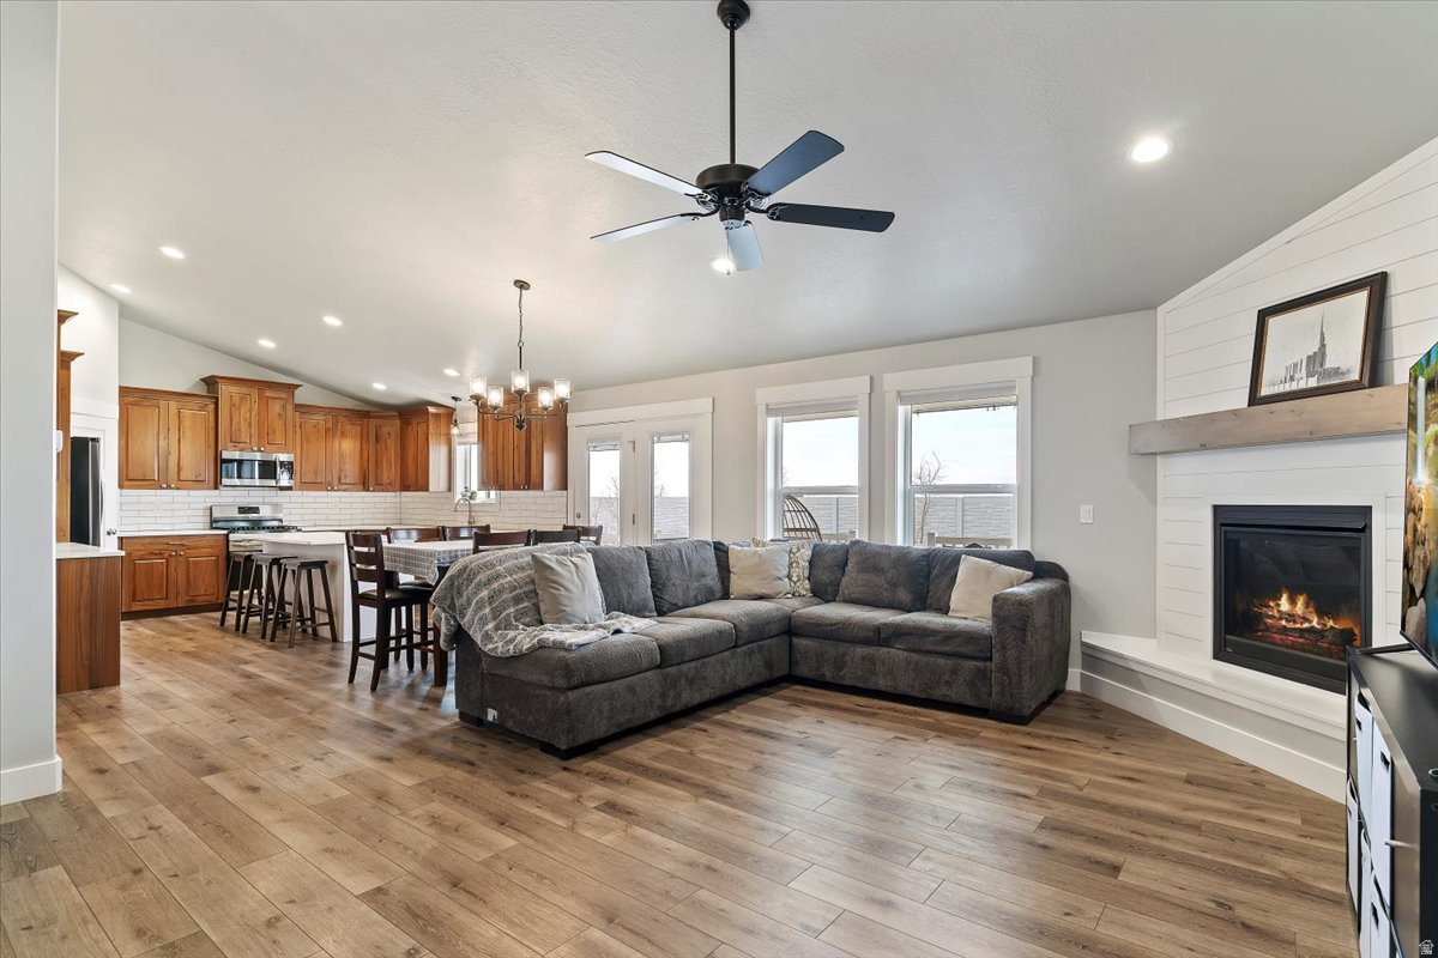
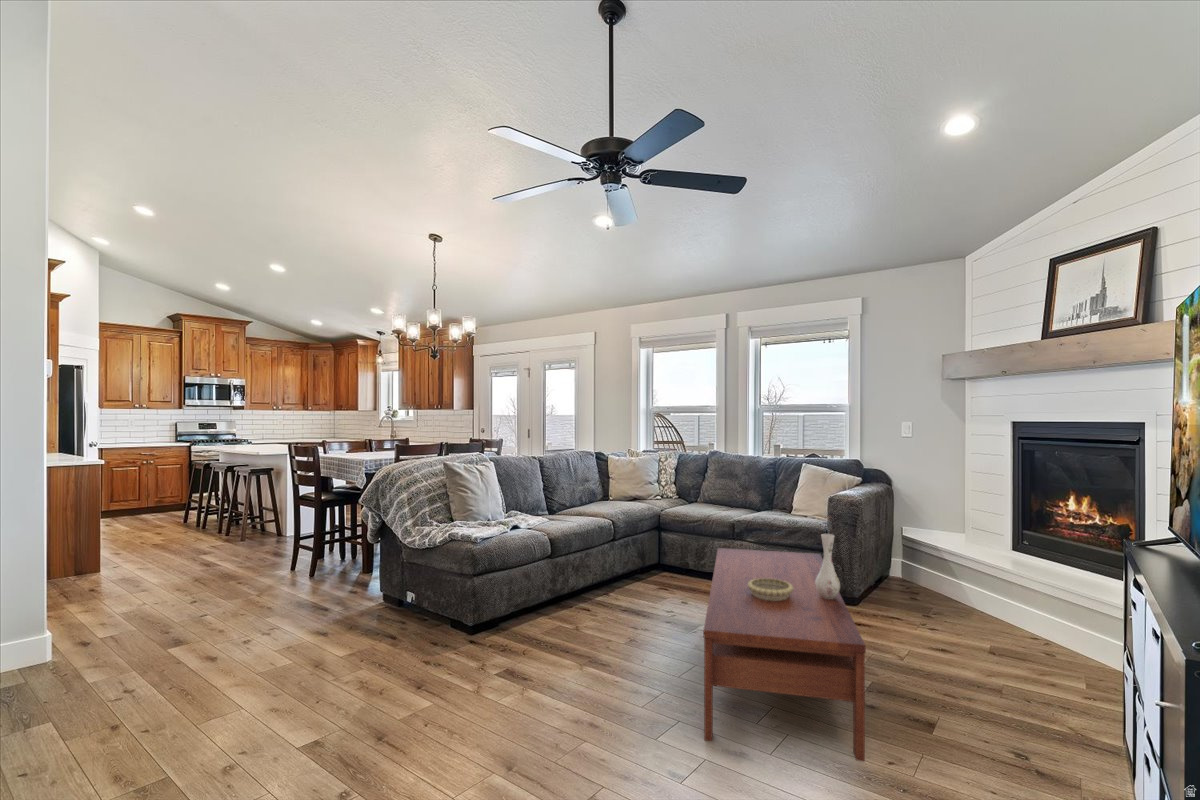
+ decorative bowl (770, 588)
+ vase (827, 565)
+ coffee table (773, 630)
